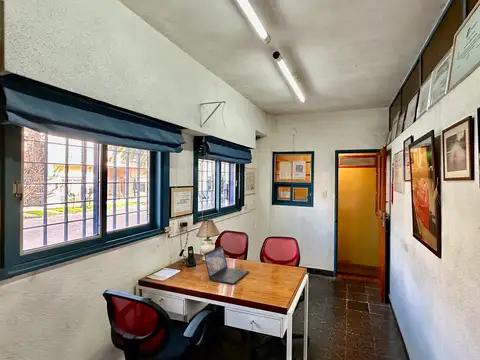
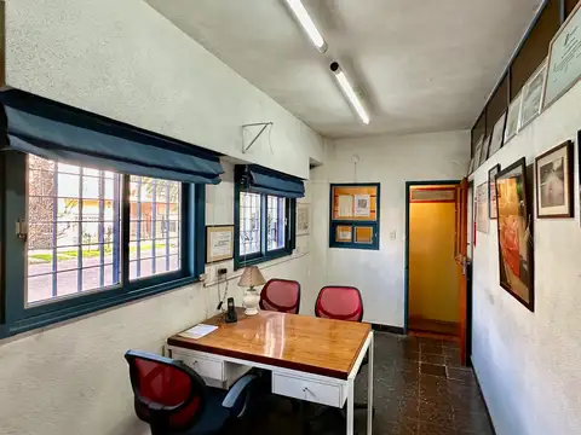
- laptop (226, 263)
